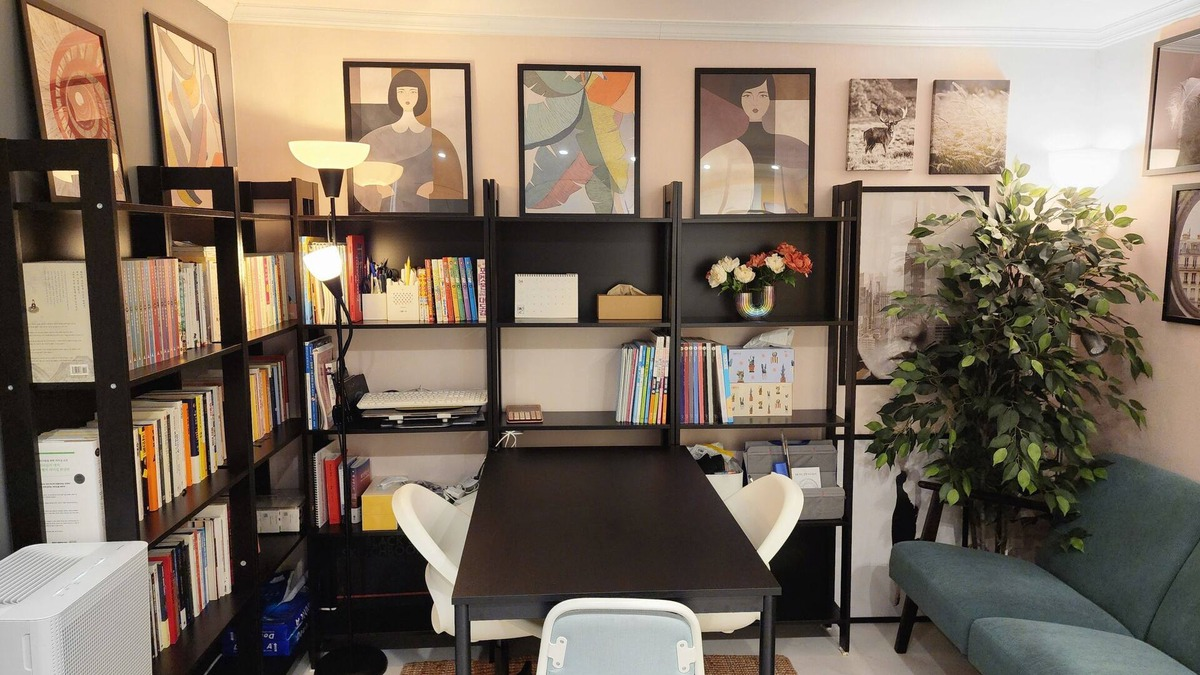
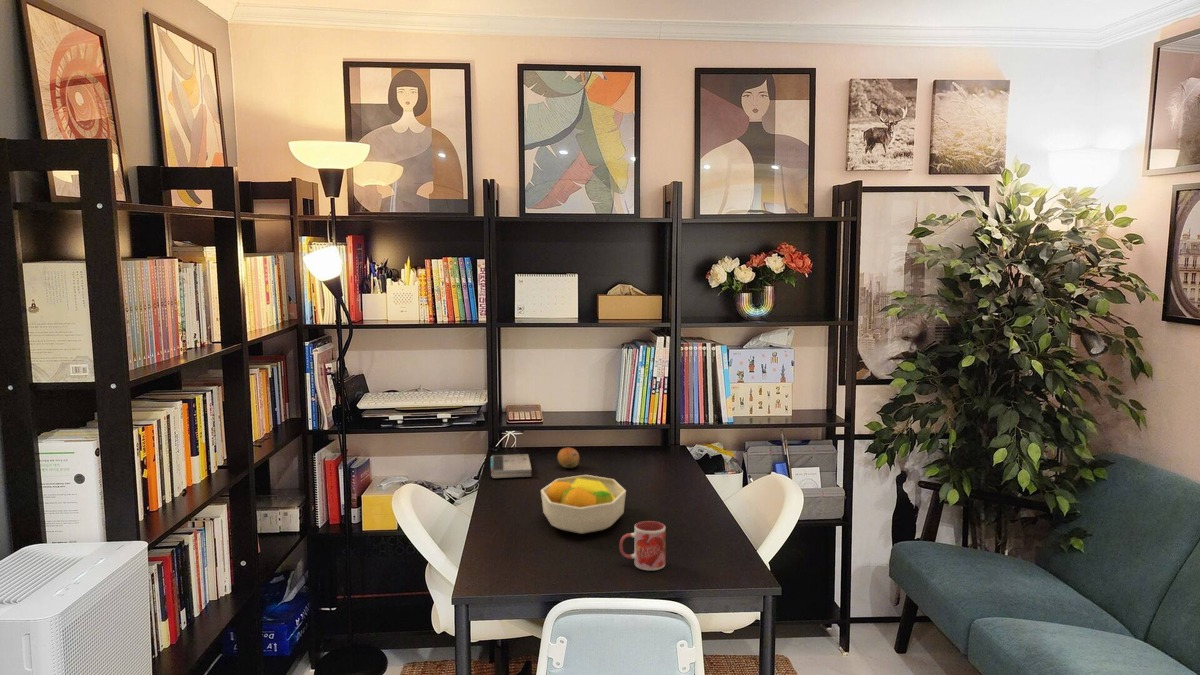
+ fruit (568, 457)
+ book (510, 465)
+ mug (642, 545)
+ fruit bowl (583, 498)
